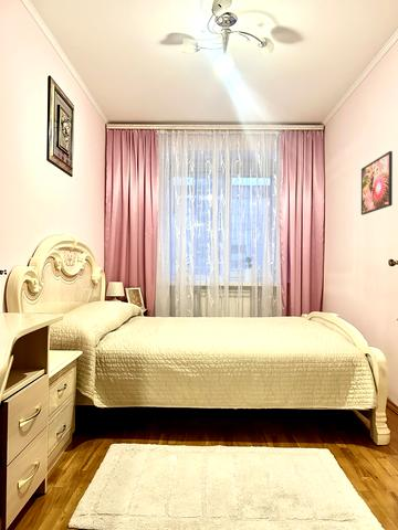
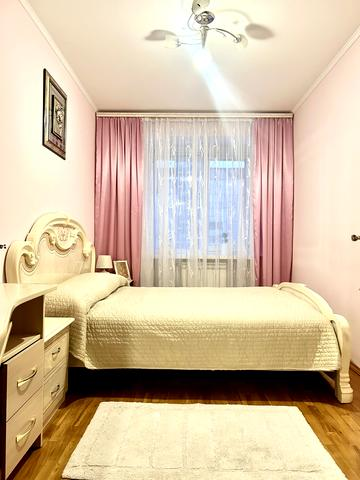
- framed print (375, 186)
